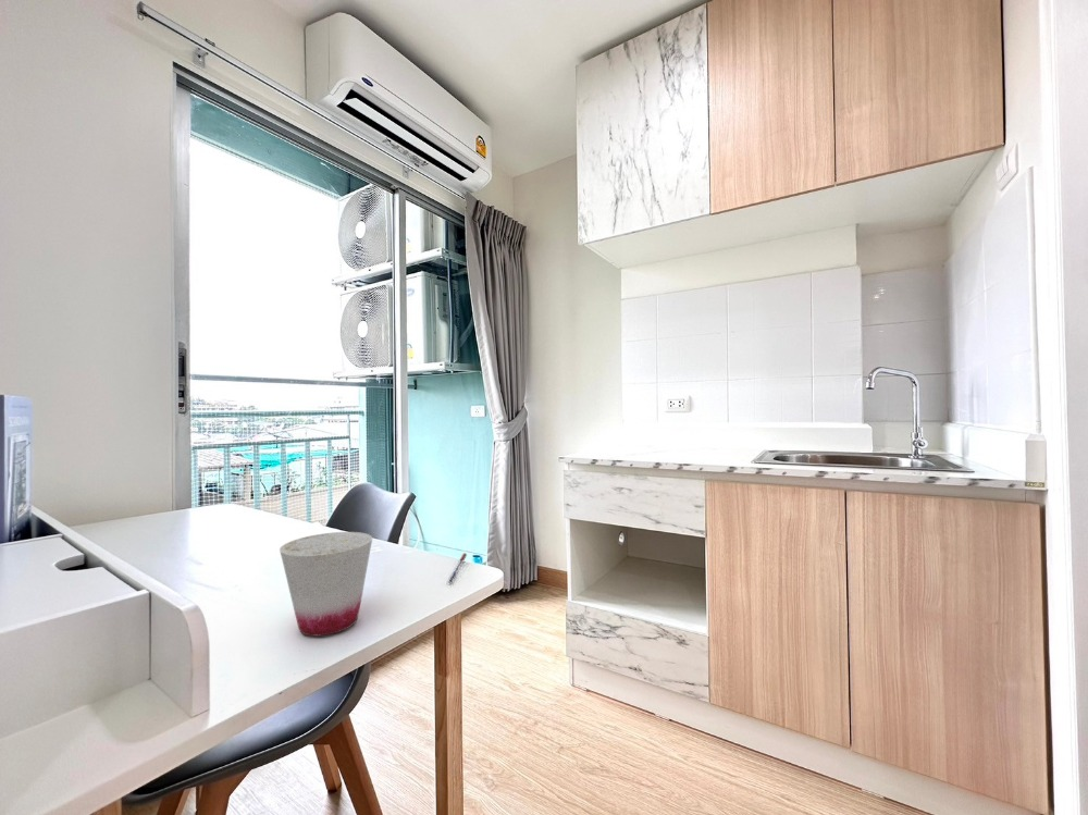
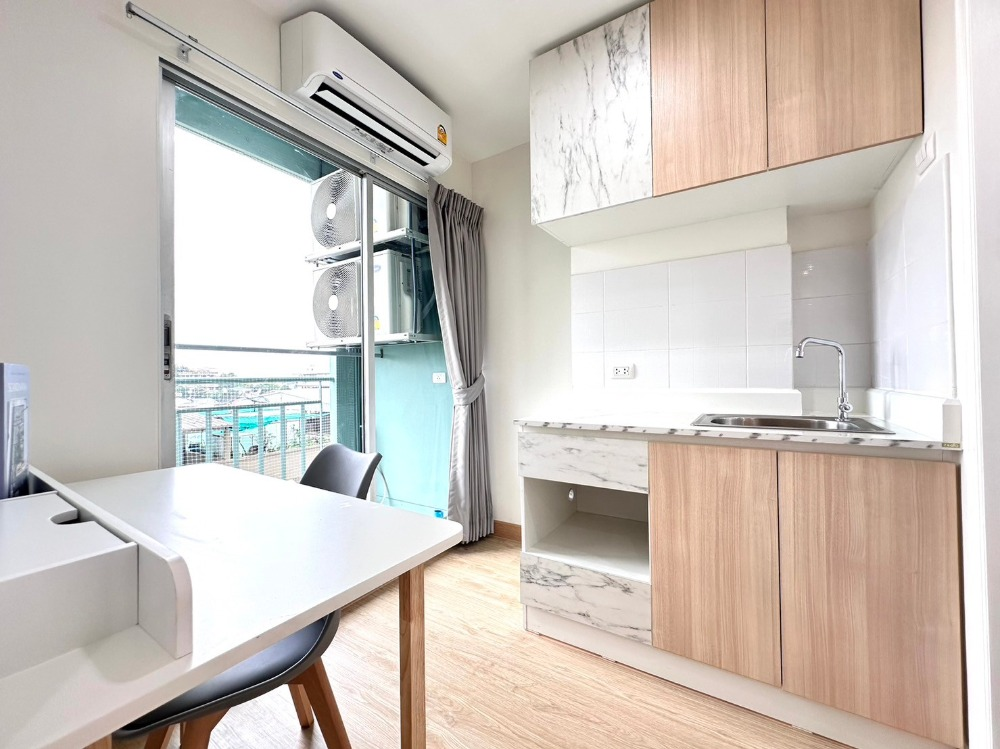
- pen (457, 567)
- cup (327, 583)
